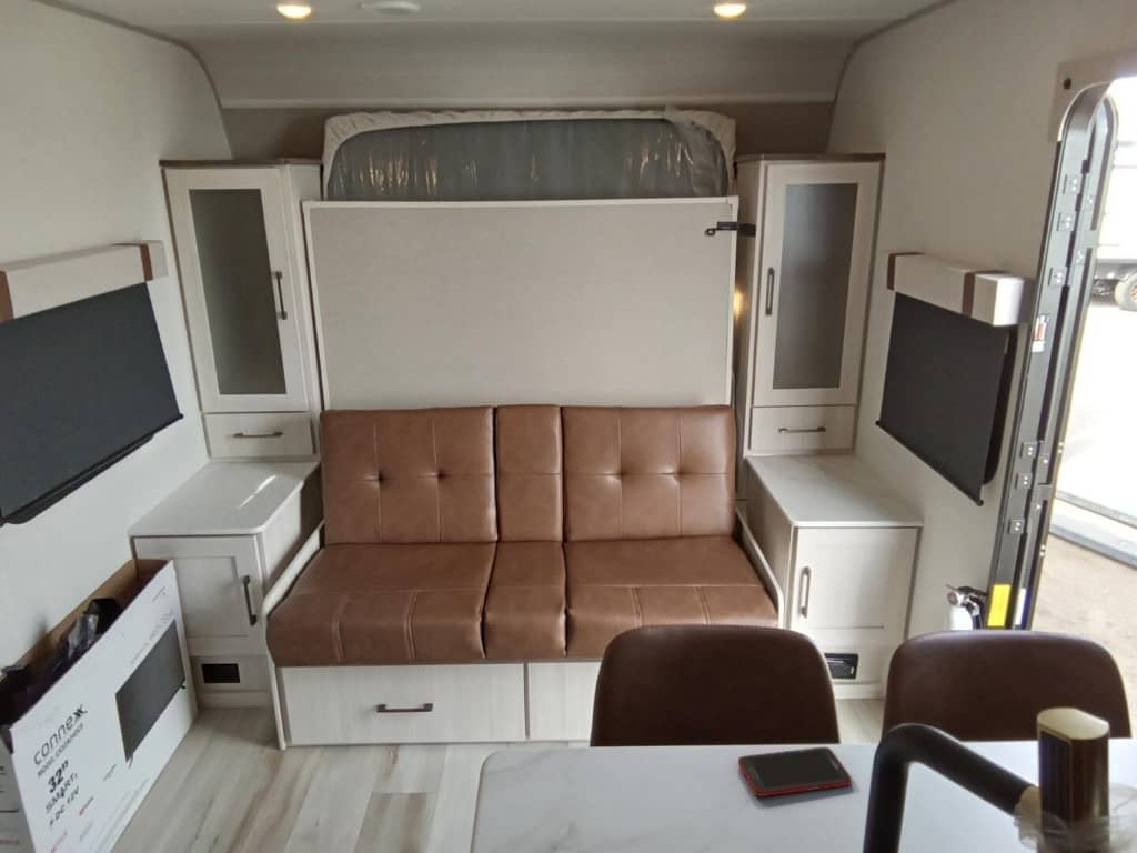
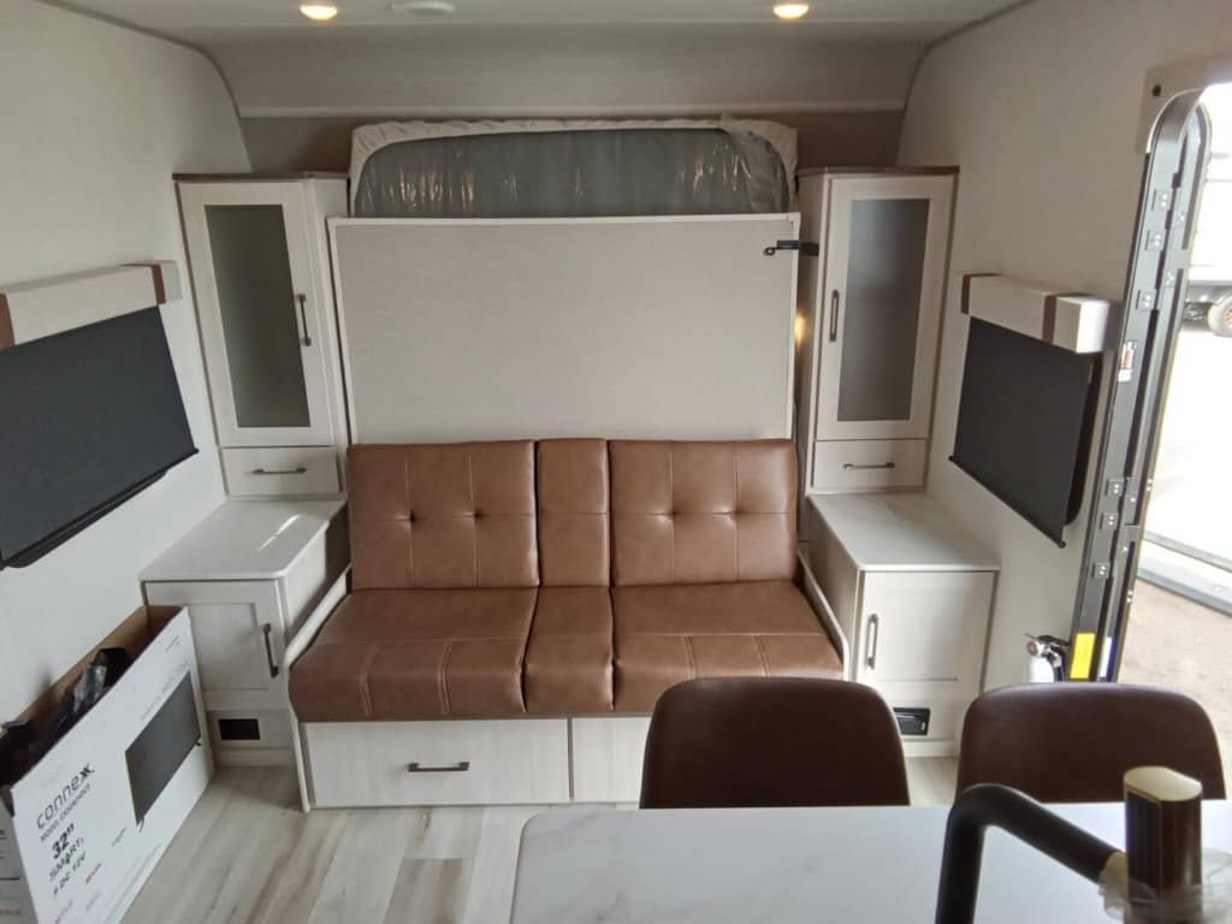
- cell phone (793, 771)
